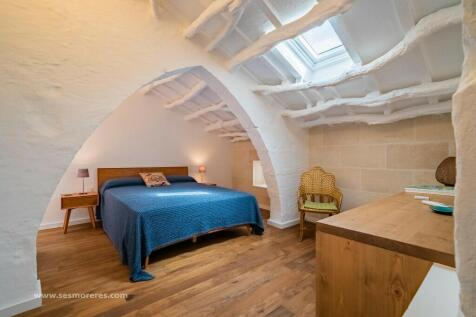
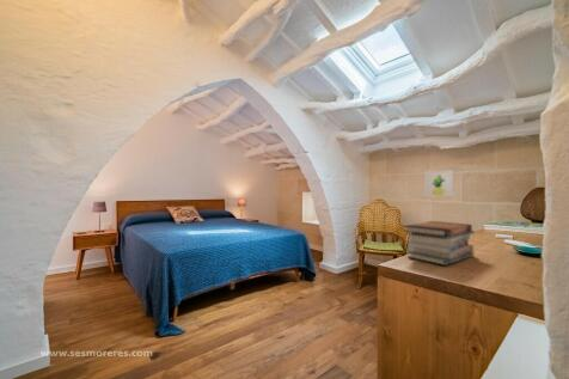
+ wall art (439, 183)
+ book stack (439, 240)
